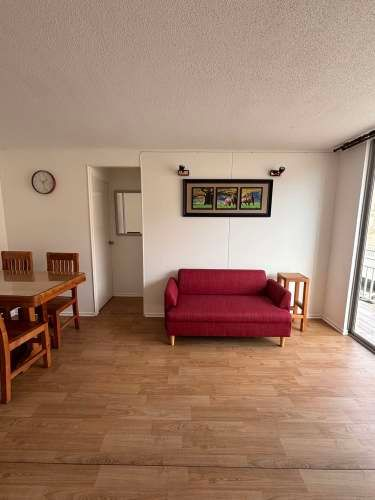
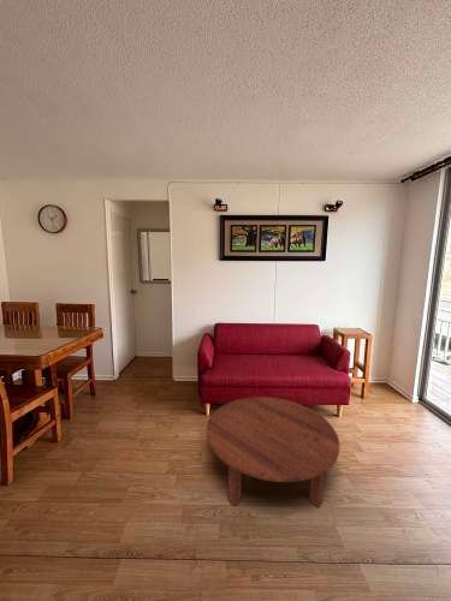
+ coffee table (269, 448)
